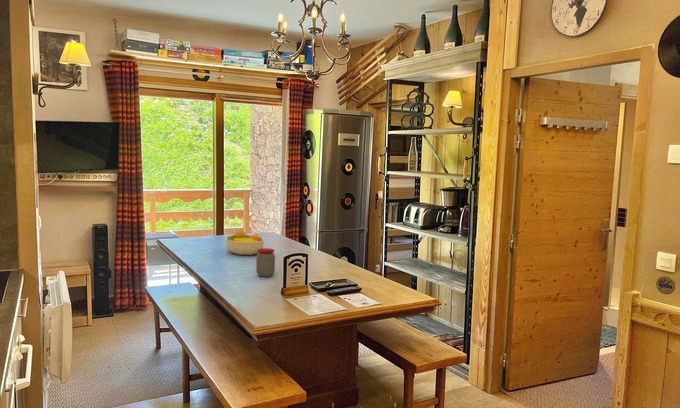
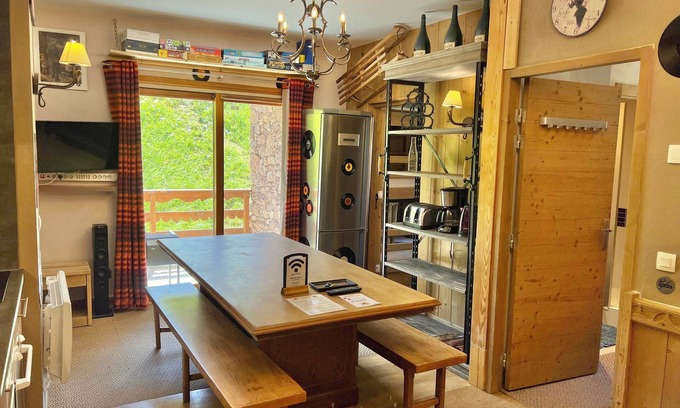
- jar (265, 262)
- fruit bowl (244, 242)
